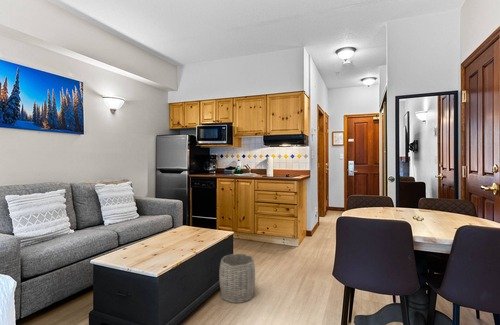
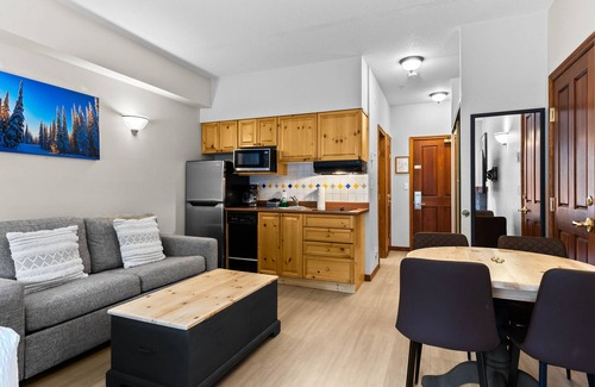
- woven basket (237, 277)
